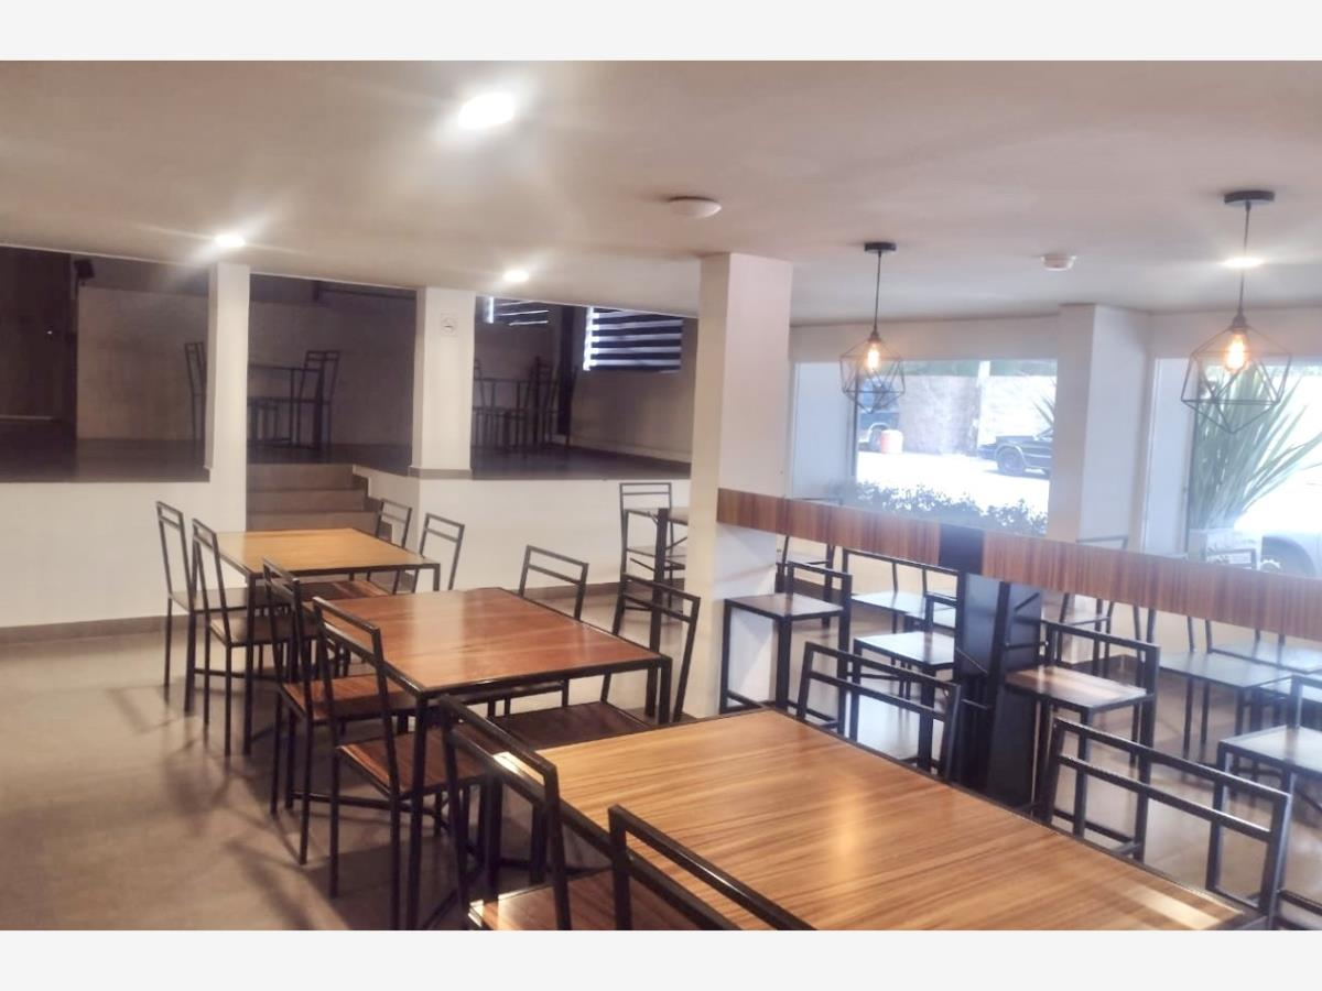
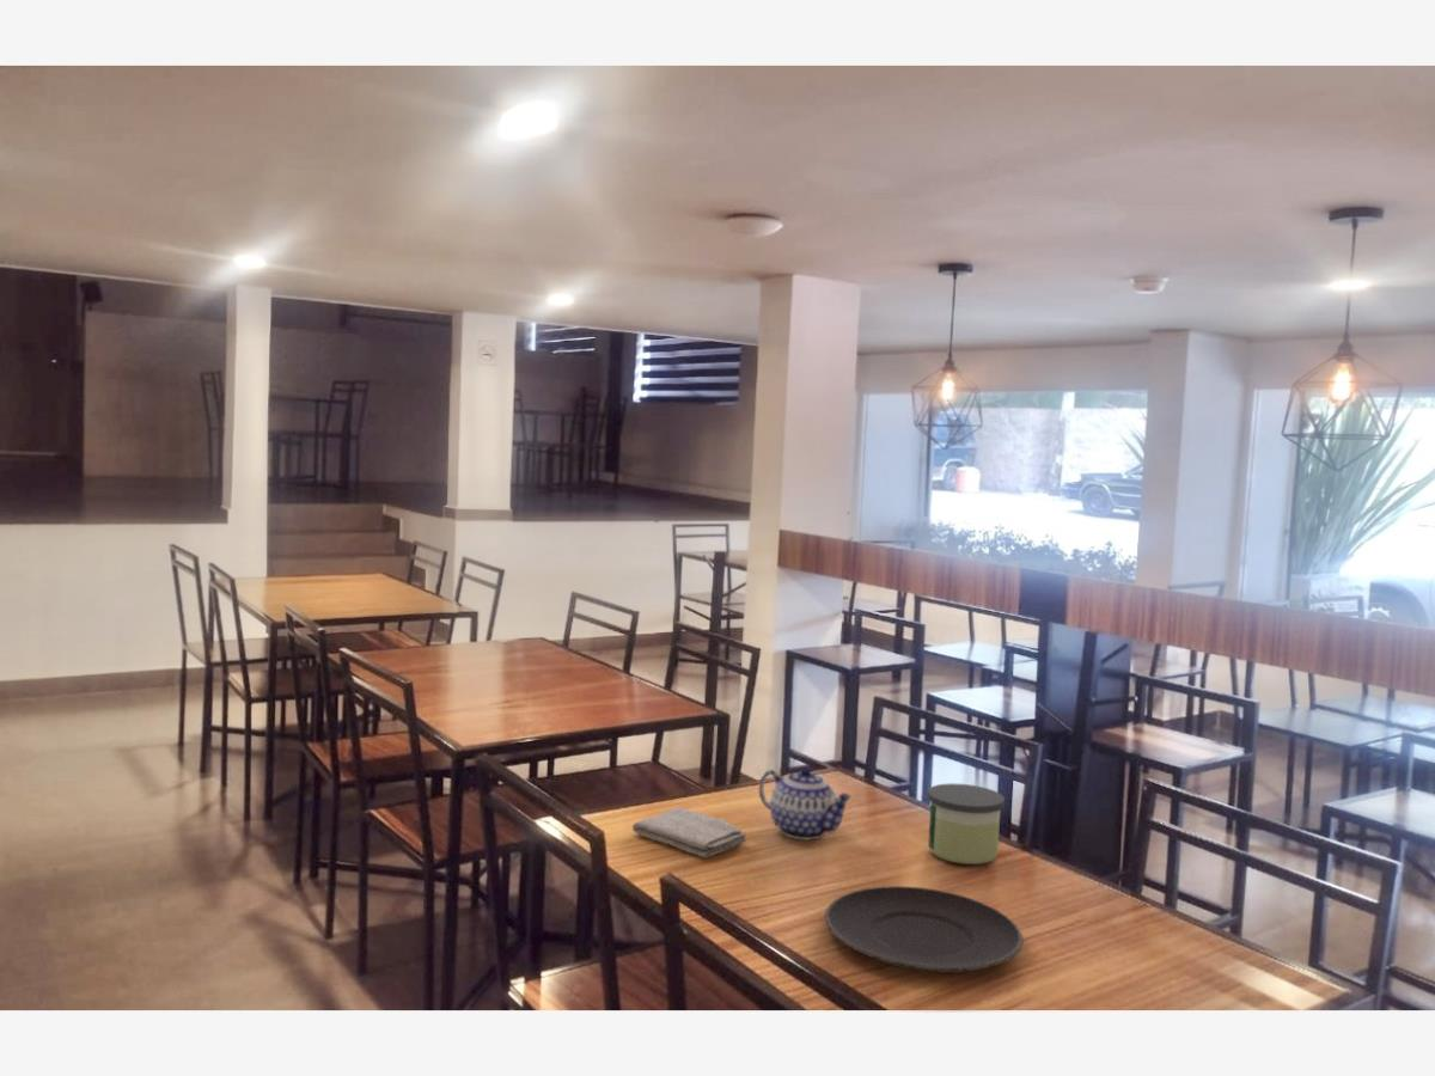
+ plate (921, 930)
+ washcloth (689, 830)
+ teapot (804, 799)
+ candle (964, 824)
